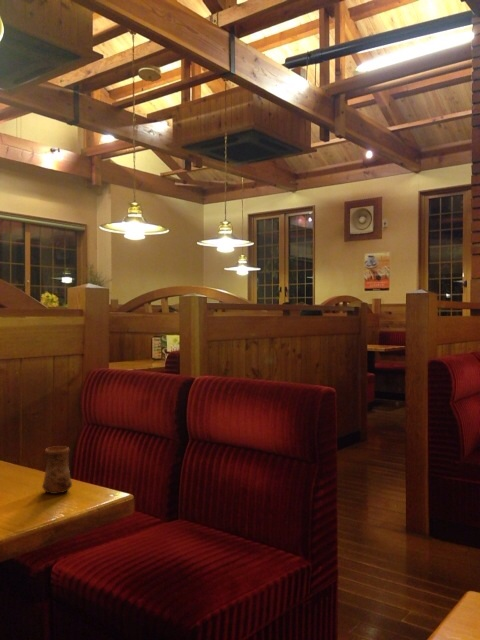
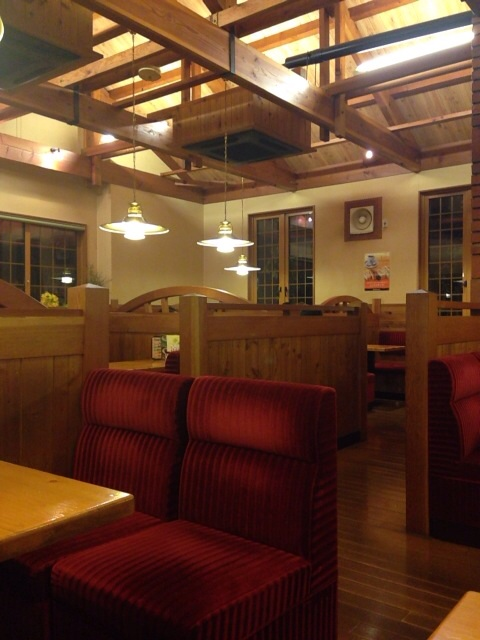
- cup (57, 469)
